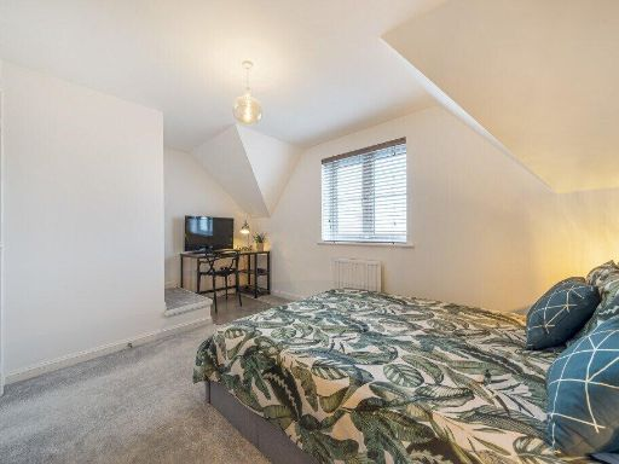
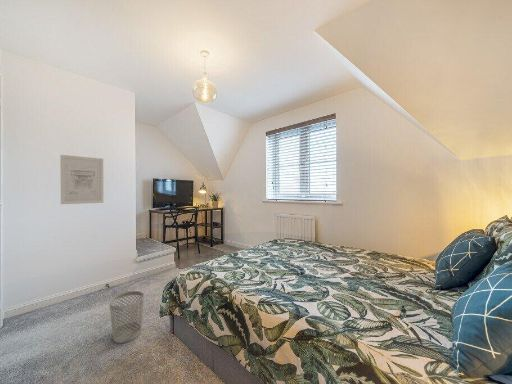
+ wall art (83, 180)
+ wastebasket (128, 316)
